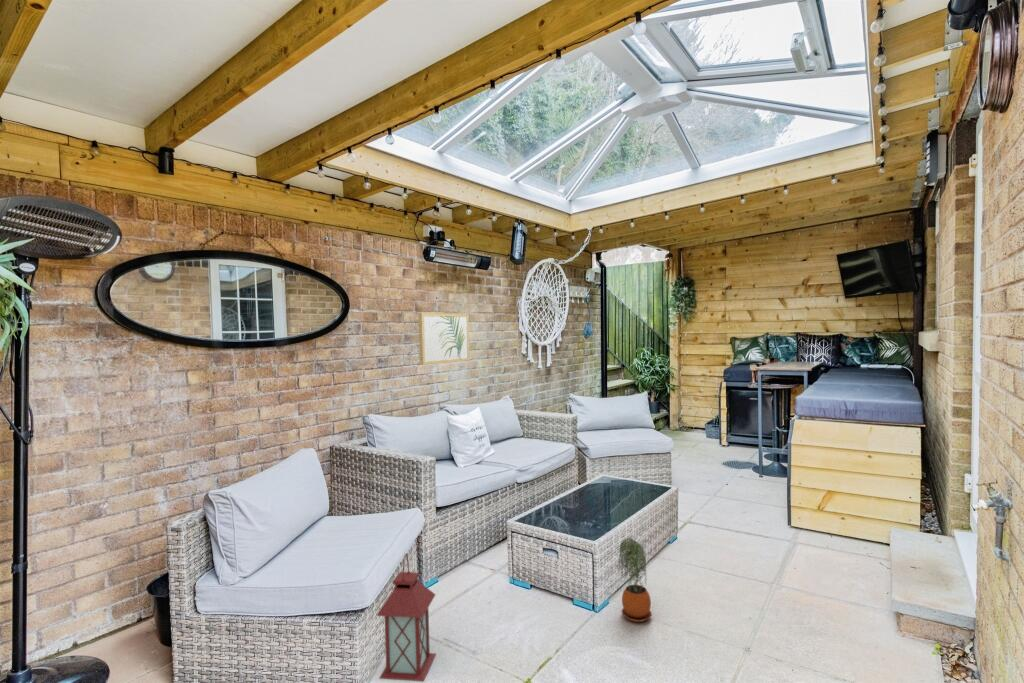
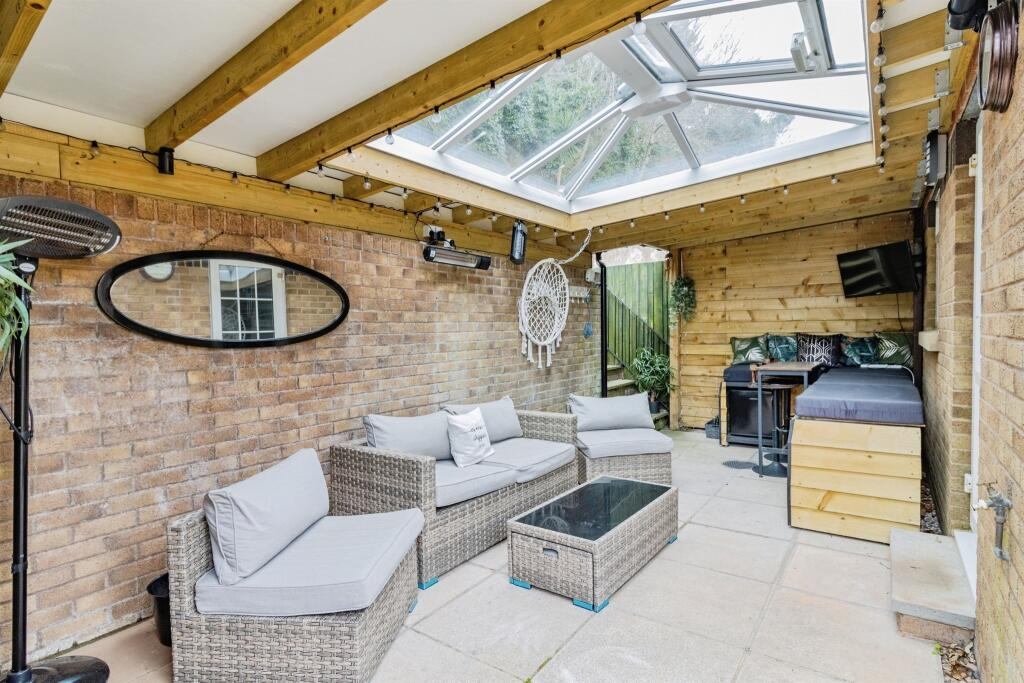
- potted plant (633, 579)
- wall art (445, 338)
- lantern (407, 610)
